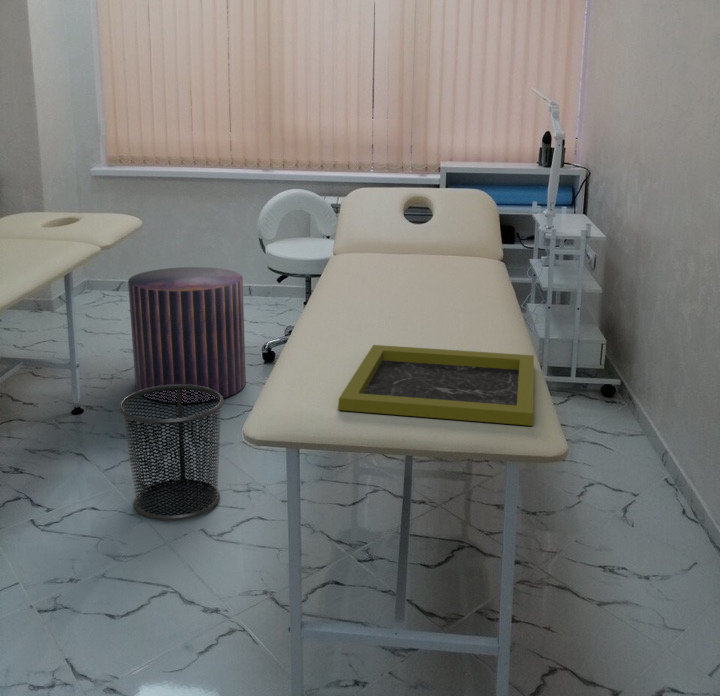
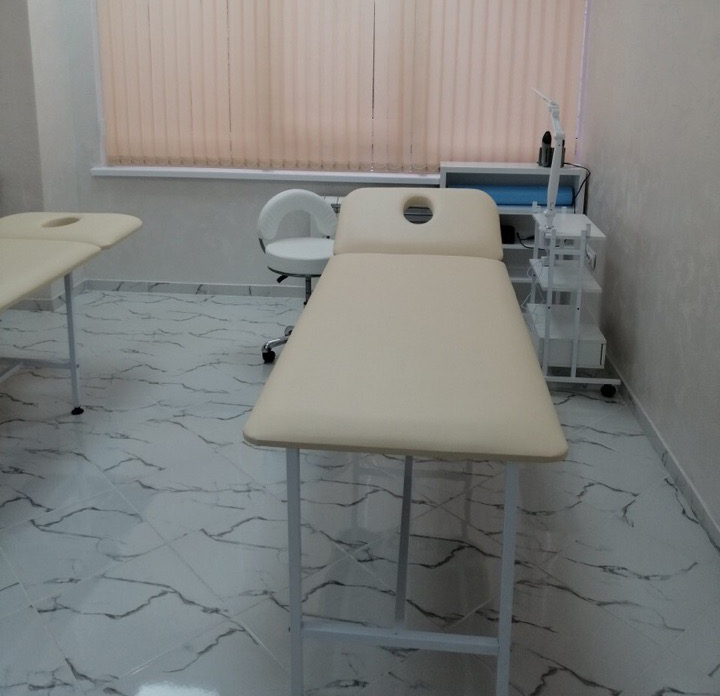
- waste bin (174, 451)
- tray (443, 380)
- stool (188, 332)
